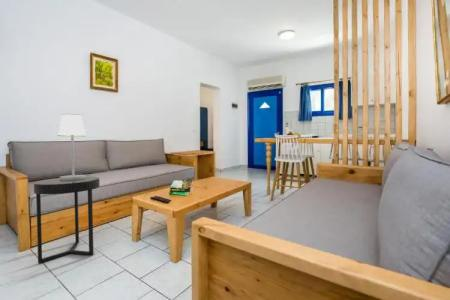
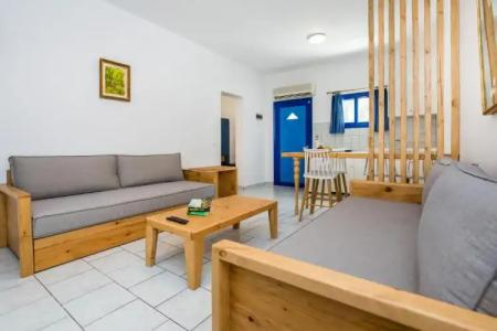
- side table (75, 216)
- table lamp (72, 146)
